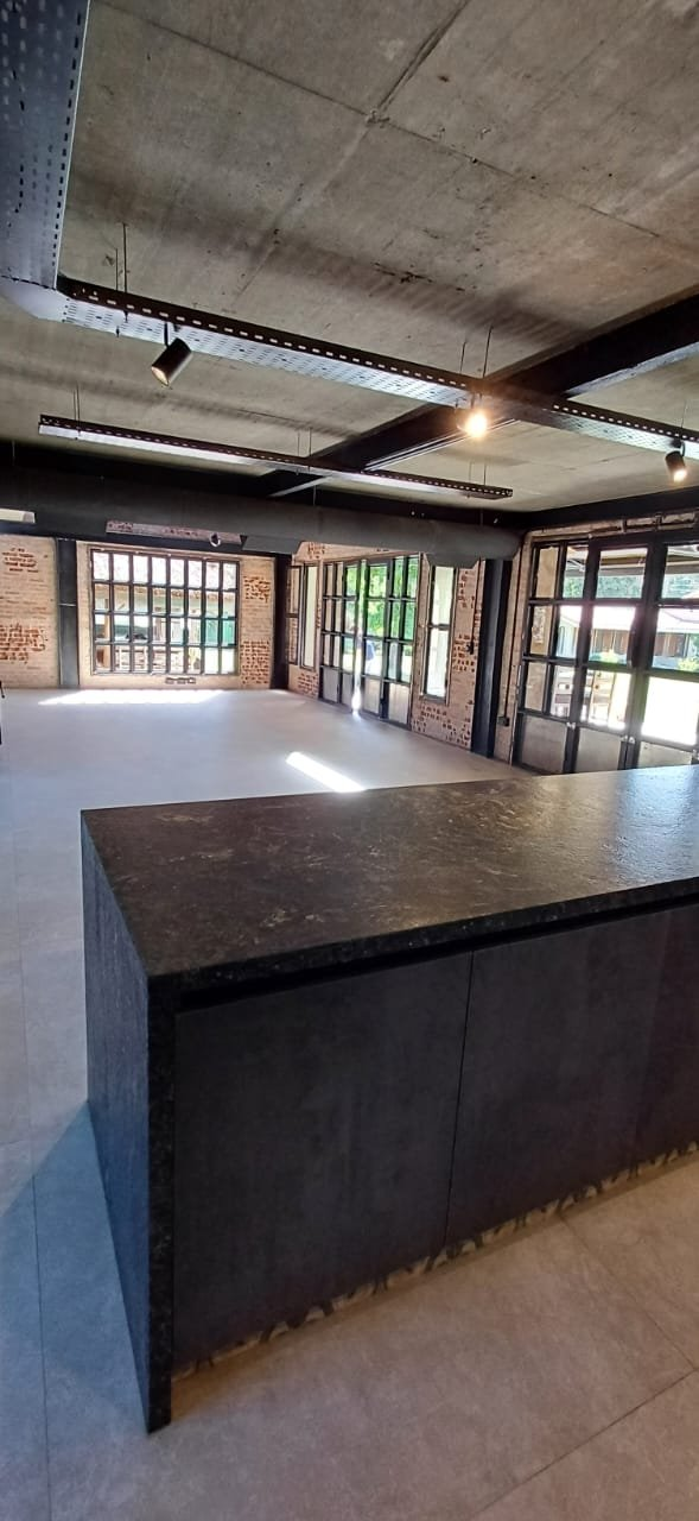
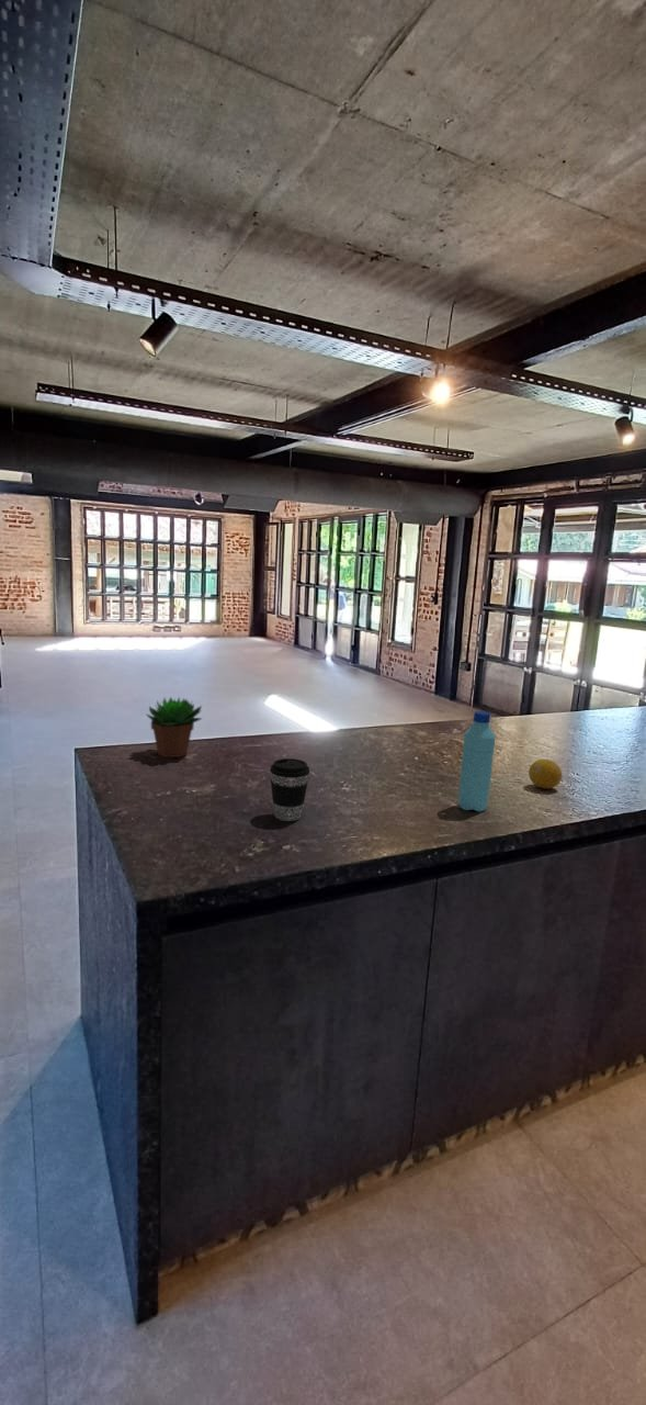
+ succulent plant (174, 726)
+ water bottle (477, 761)
+ fruit (545, 774)
+ coffee cup (288, 789)
